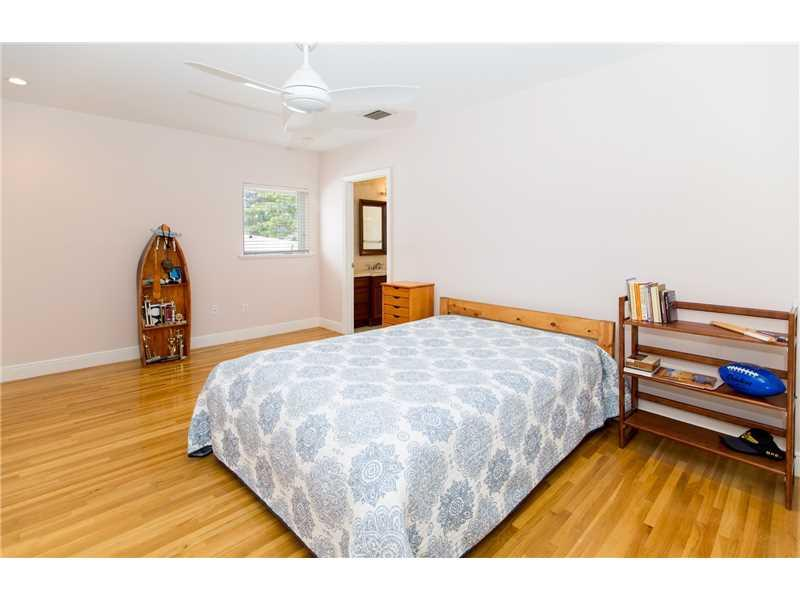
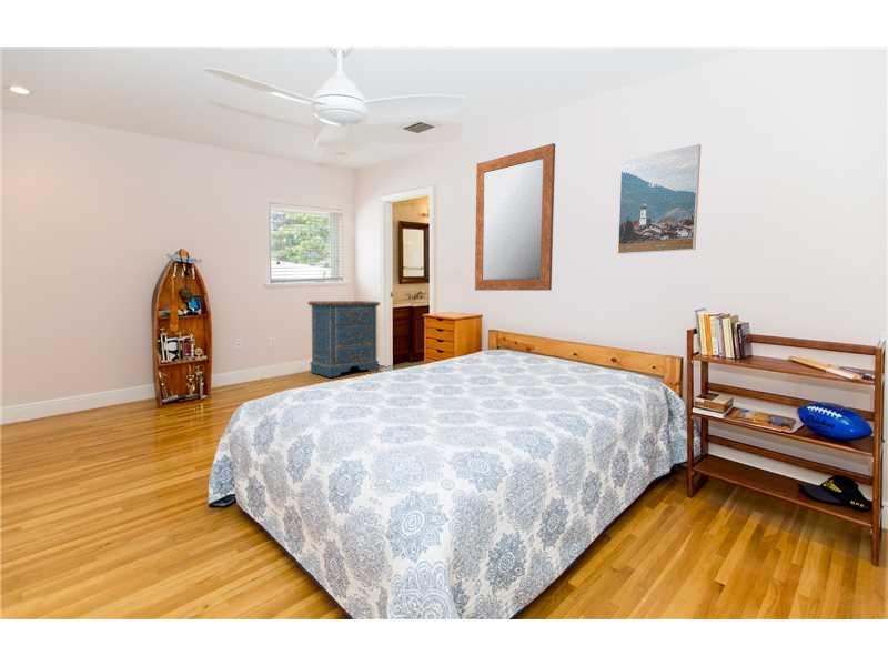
+ dresser (344, 336)
+ mirror (512, 223)
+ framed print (656, 202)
